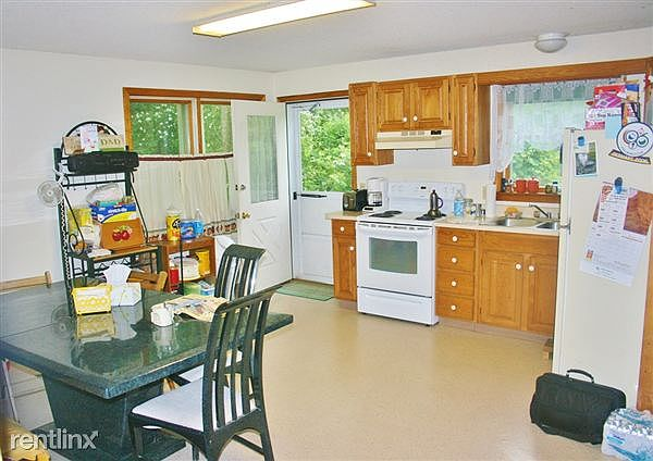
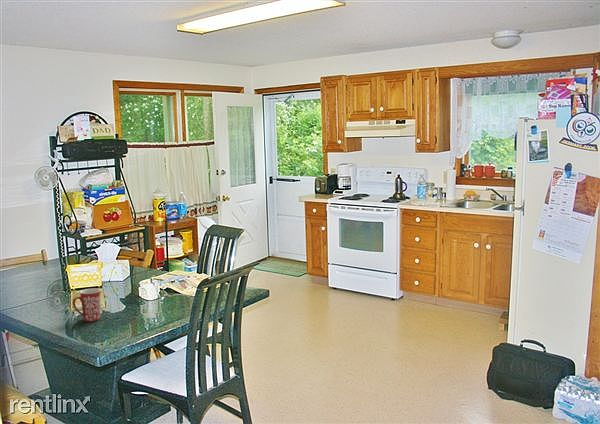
+ mug (87, 305)
